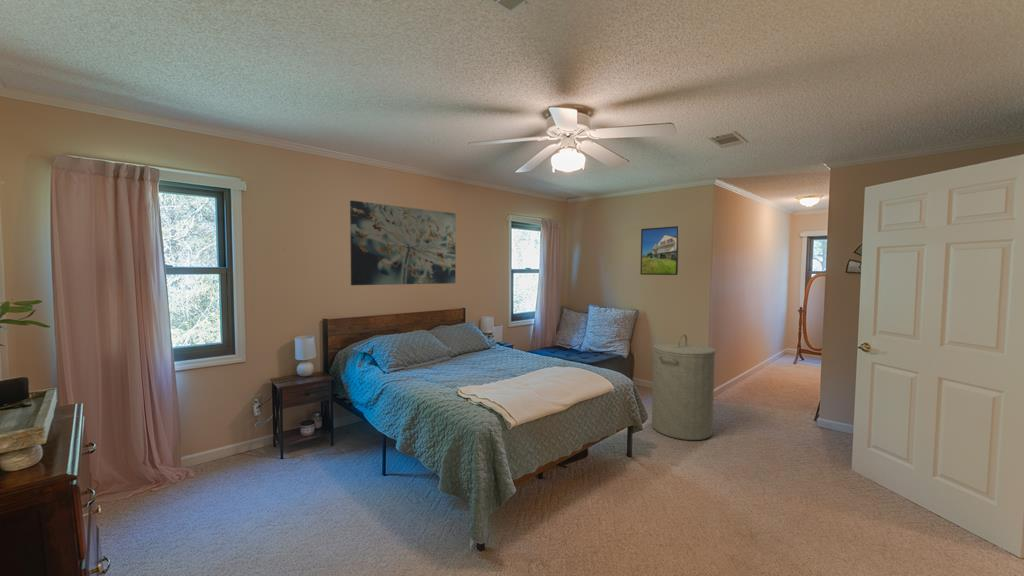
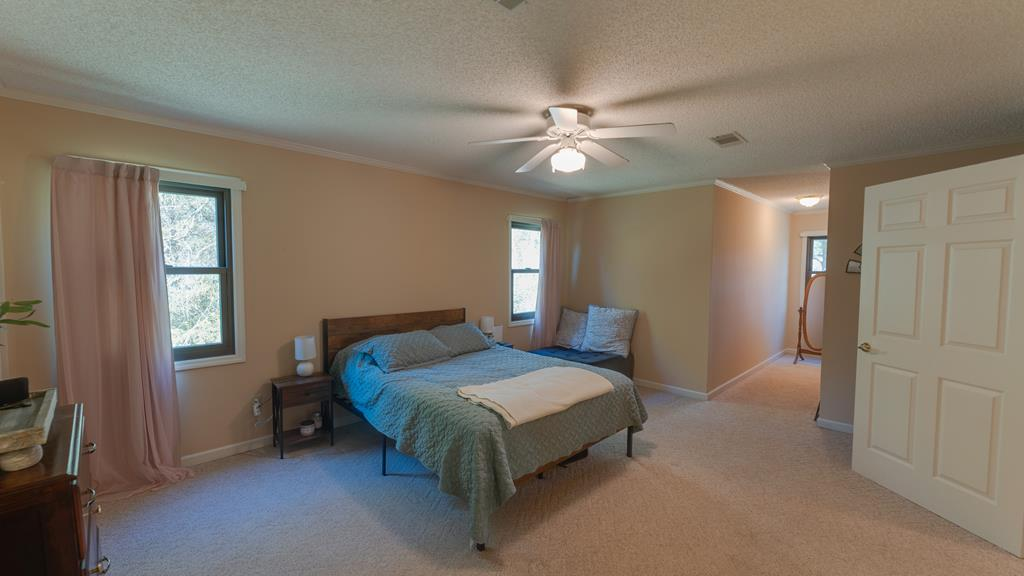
- laundry hamper (682, 381)
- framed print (658, 251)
- wall art (407, 246)
